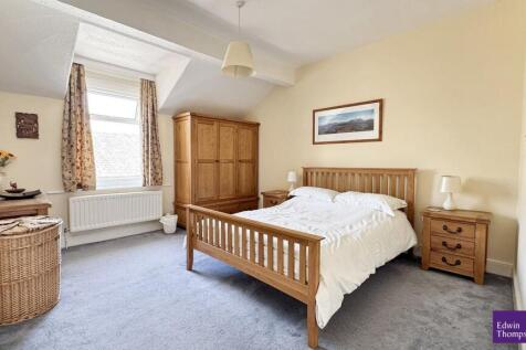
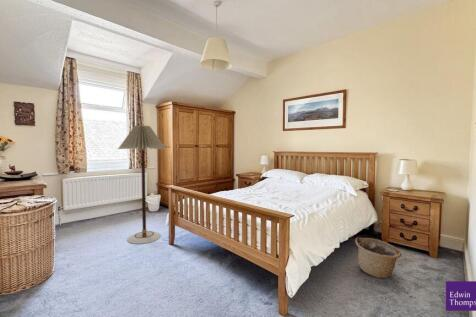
+ floor lamp (143, 182)
+ basket (376, 256)
